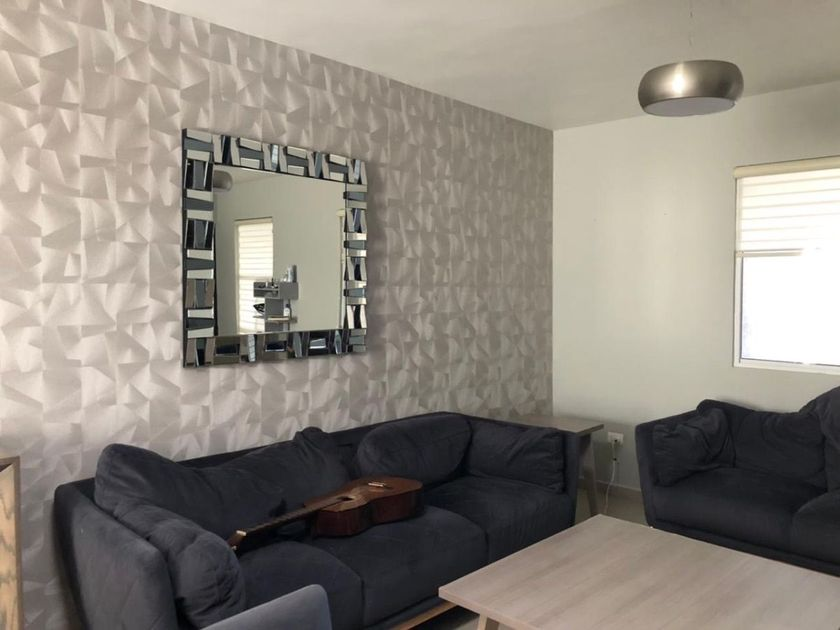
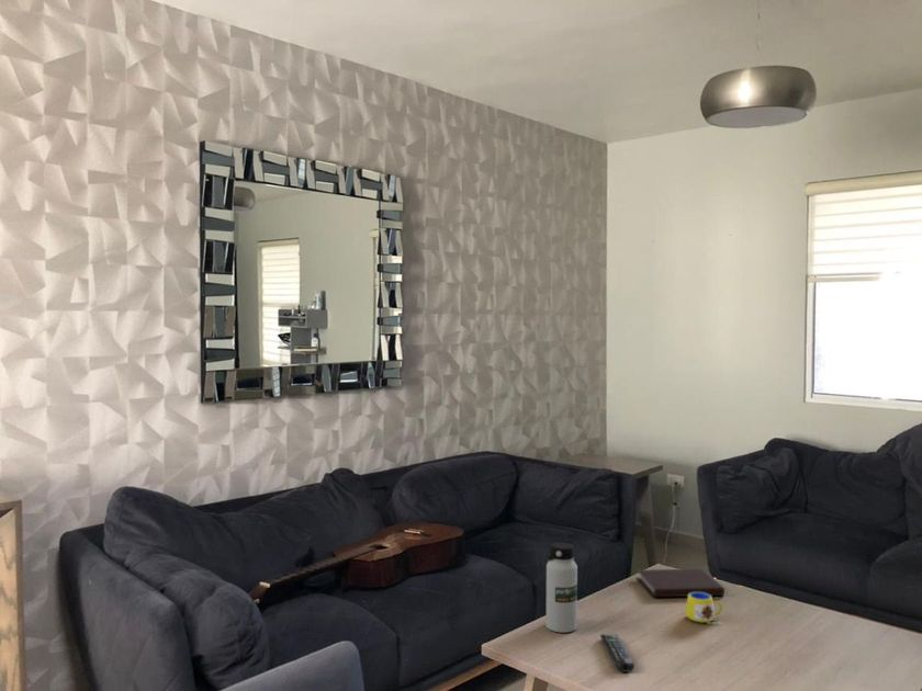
+ notebook (678, 582)
+ remote control (616, 650)
+ water bottle (561, 586)
+ mug (704, 607)
